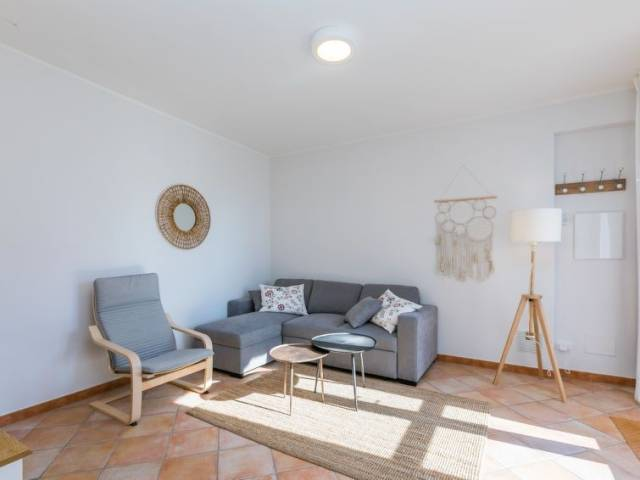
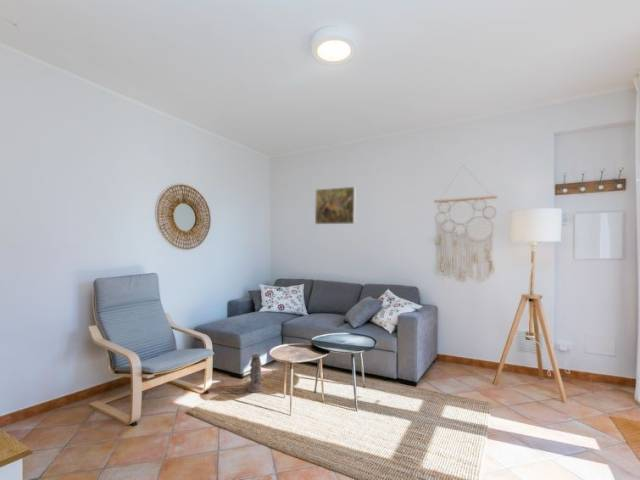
+ lantern (254, 371)
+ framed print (334, 206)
